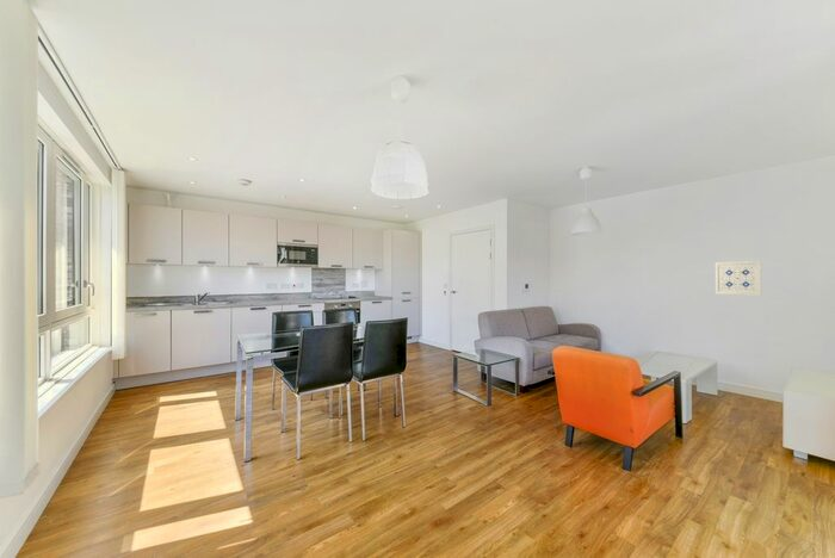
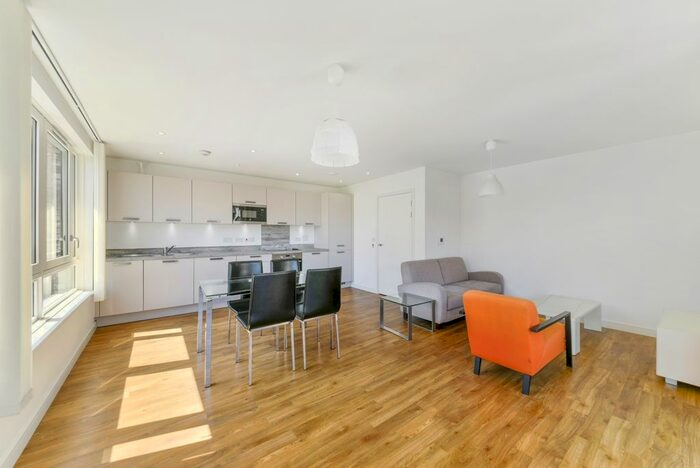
- wall art (737, 278)
